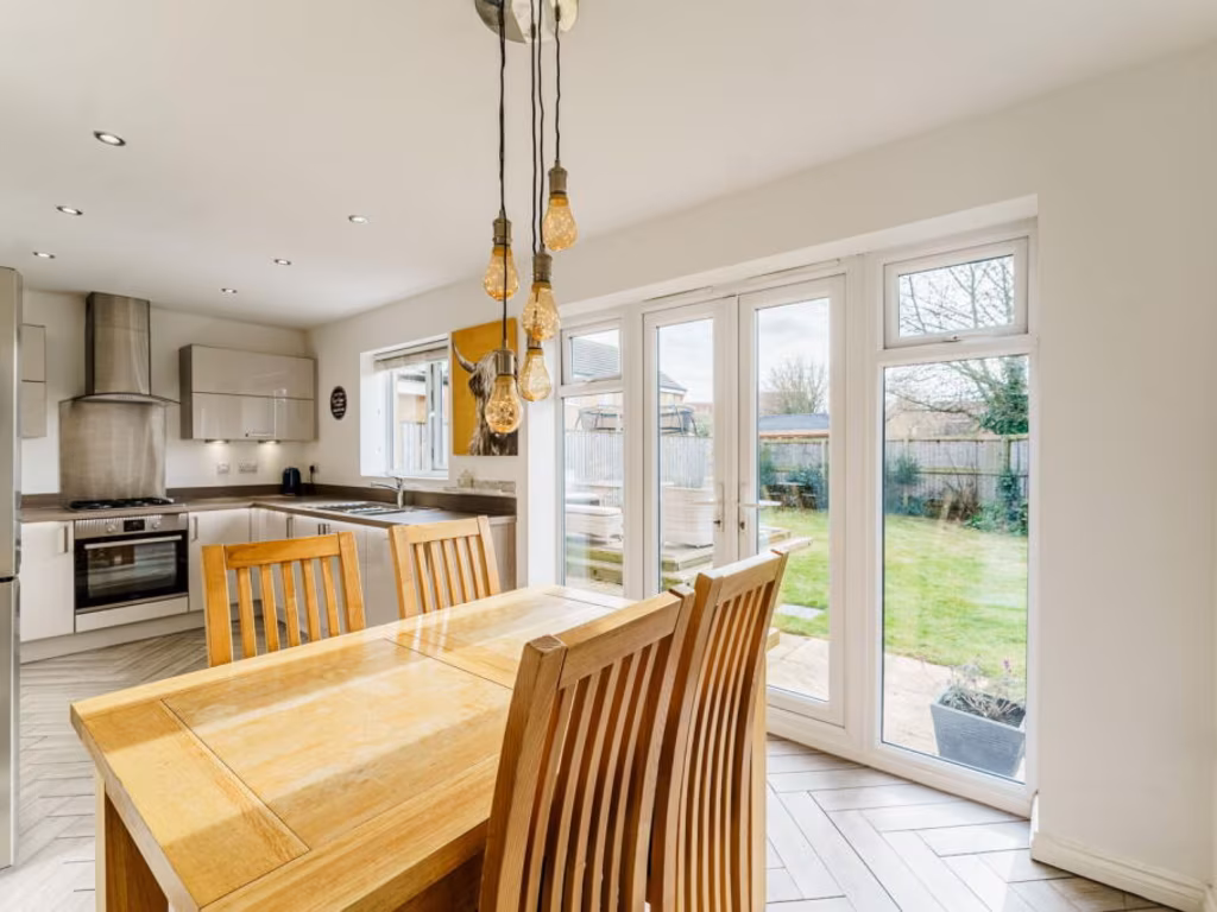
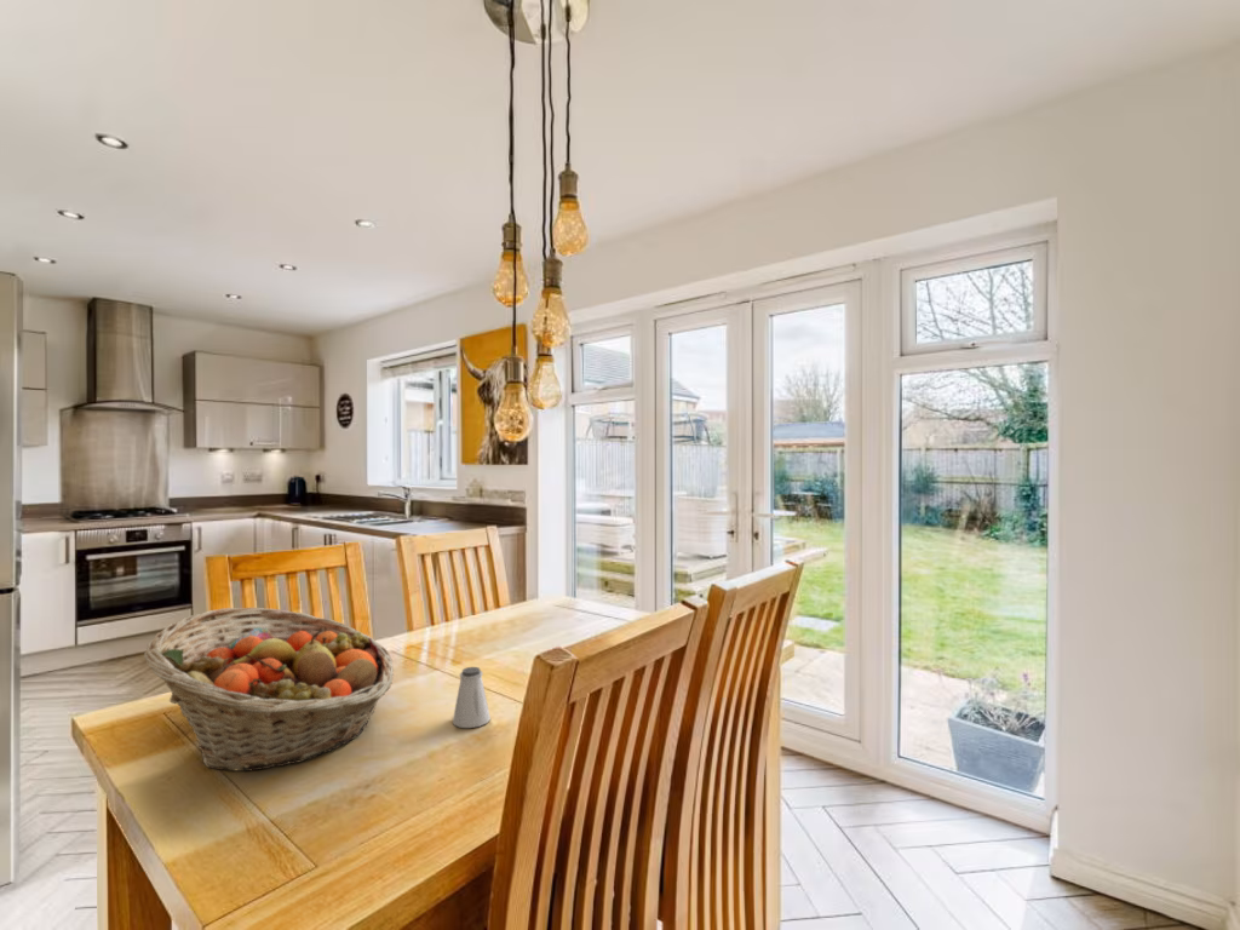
+ saltshaker (471, 694)
+ fruit basket (282, 672)
